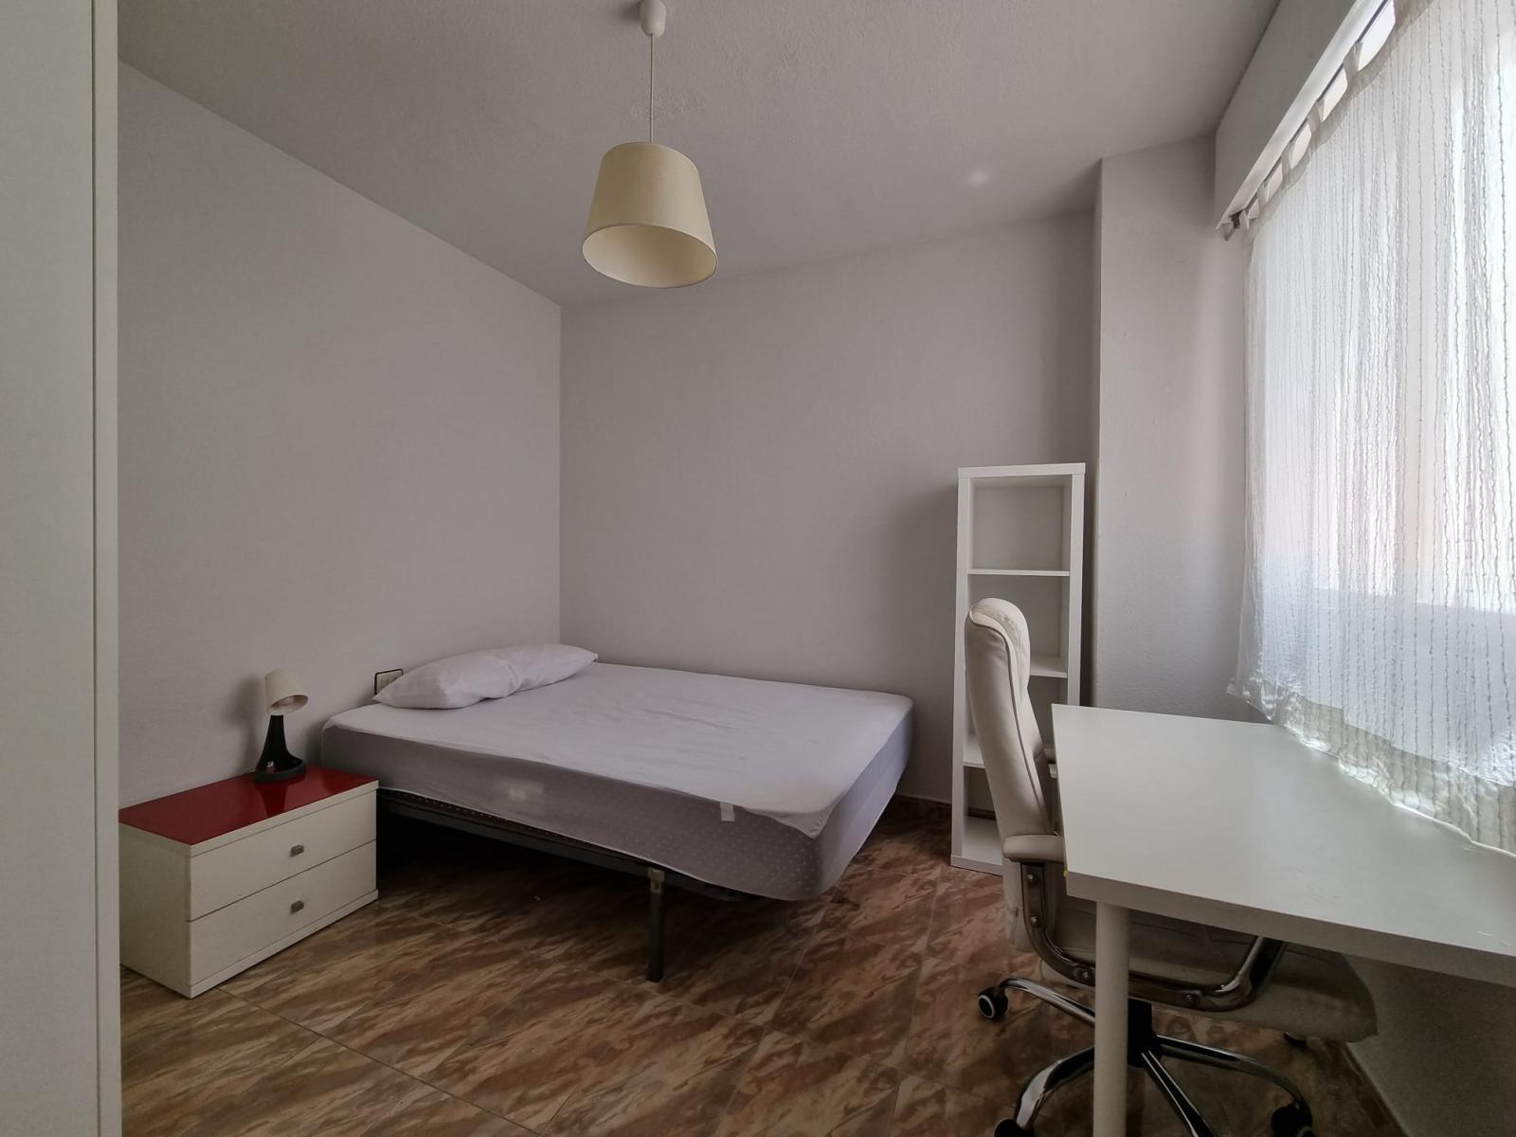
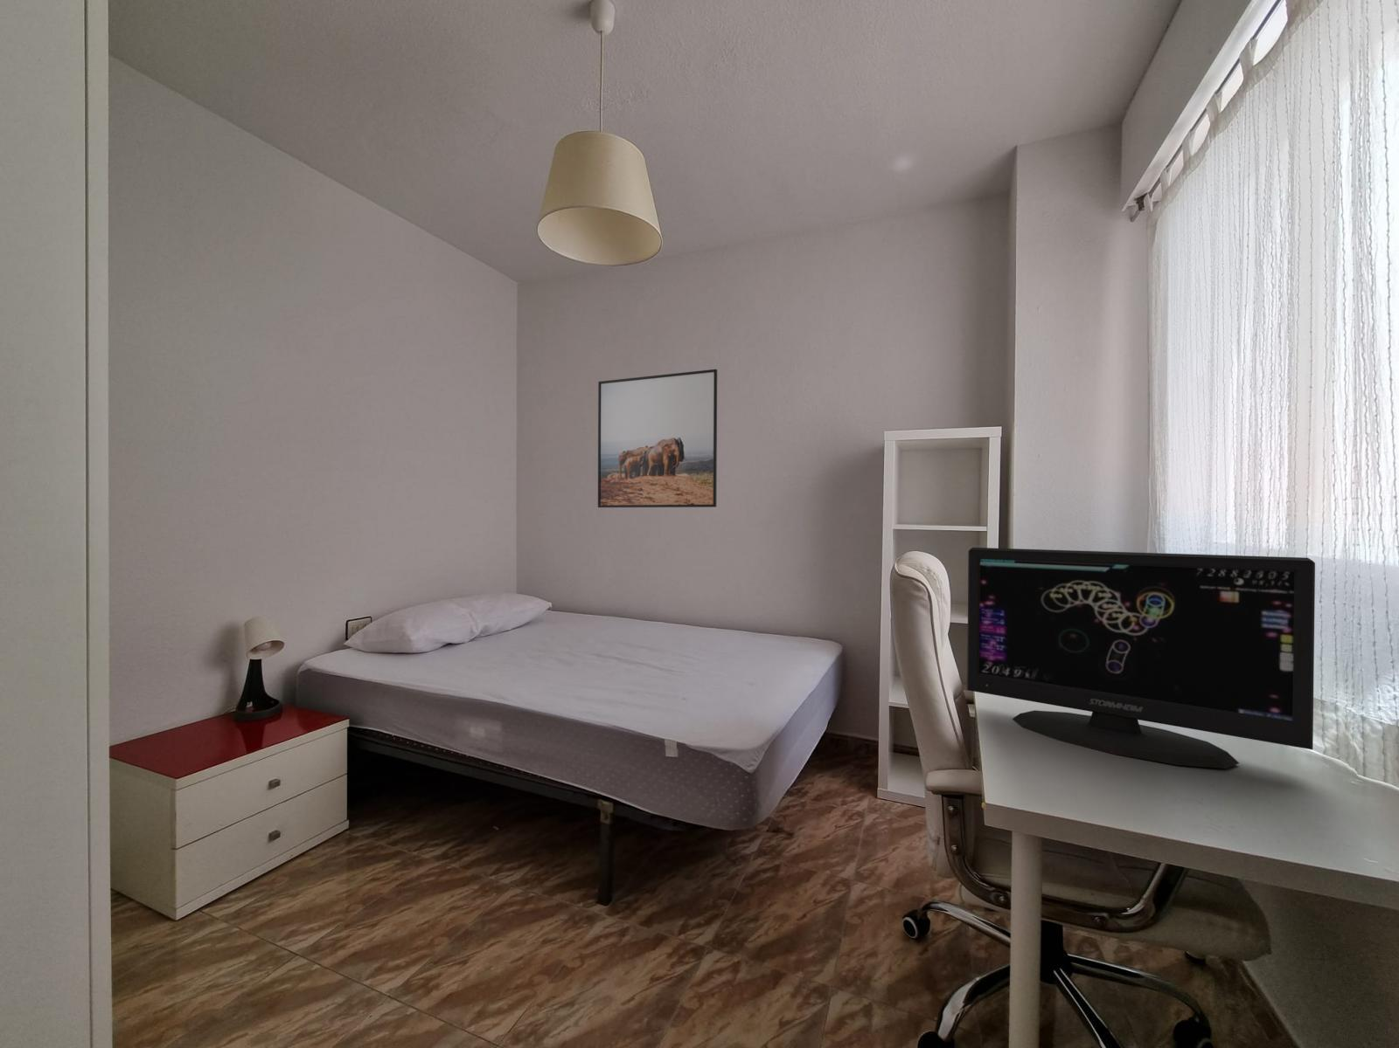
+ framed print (655, 441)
+ computer monitor (1115, 644)
